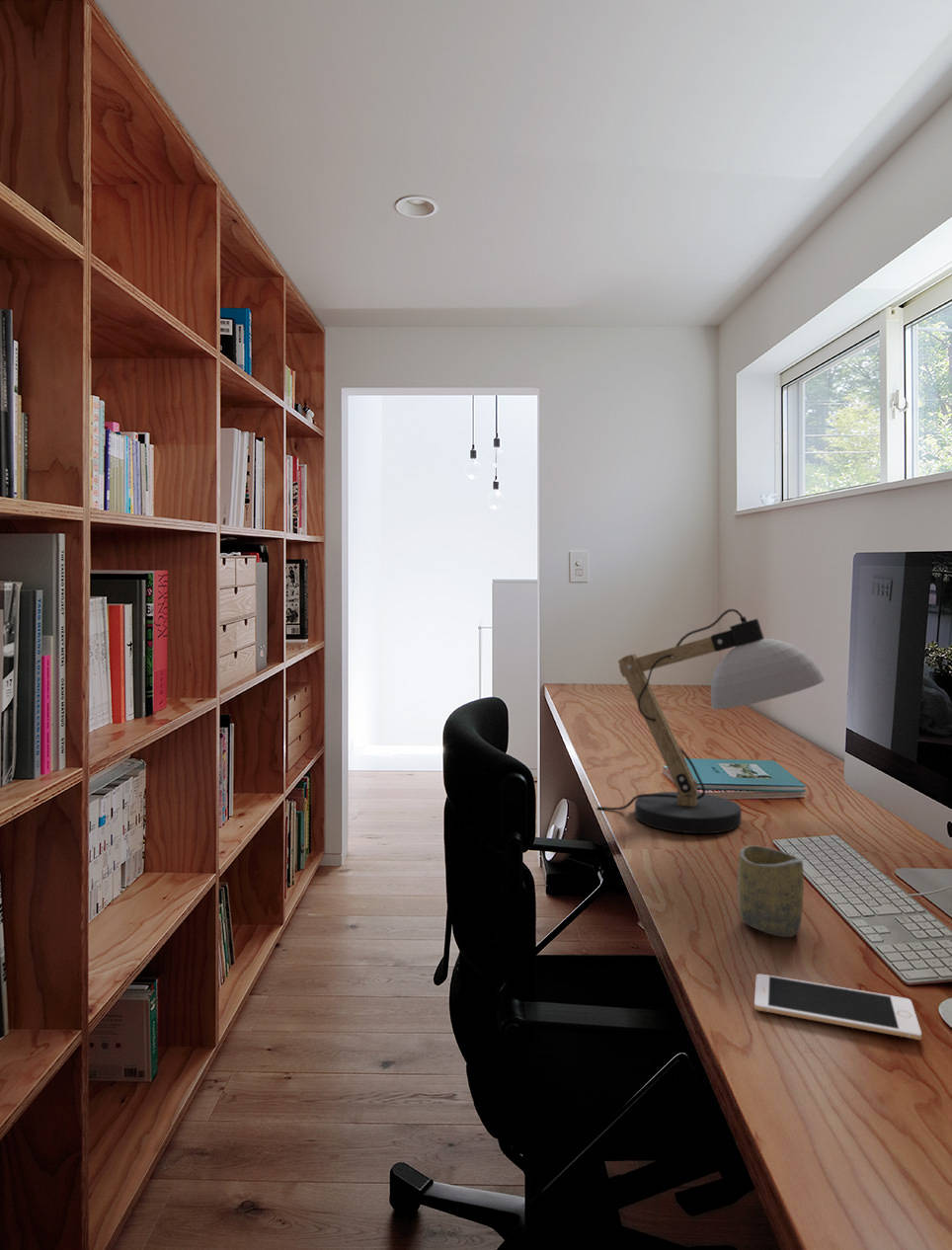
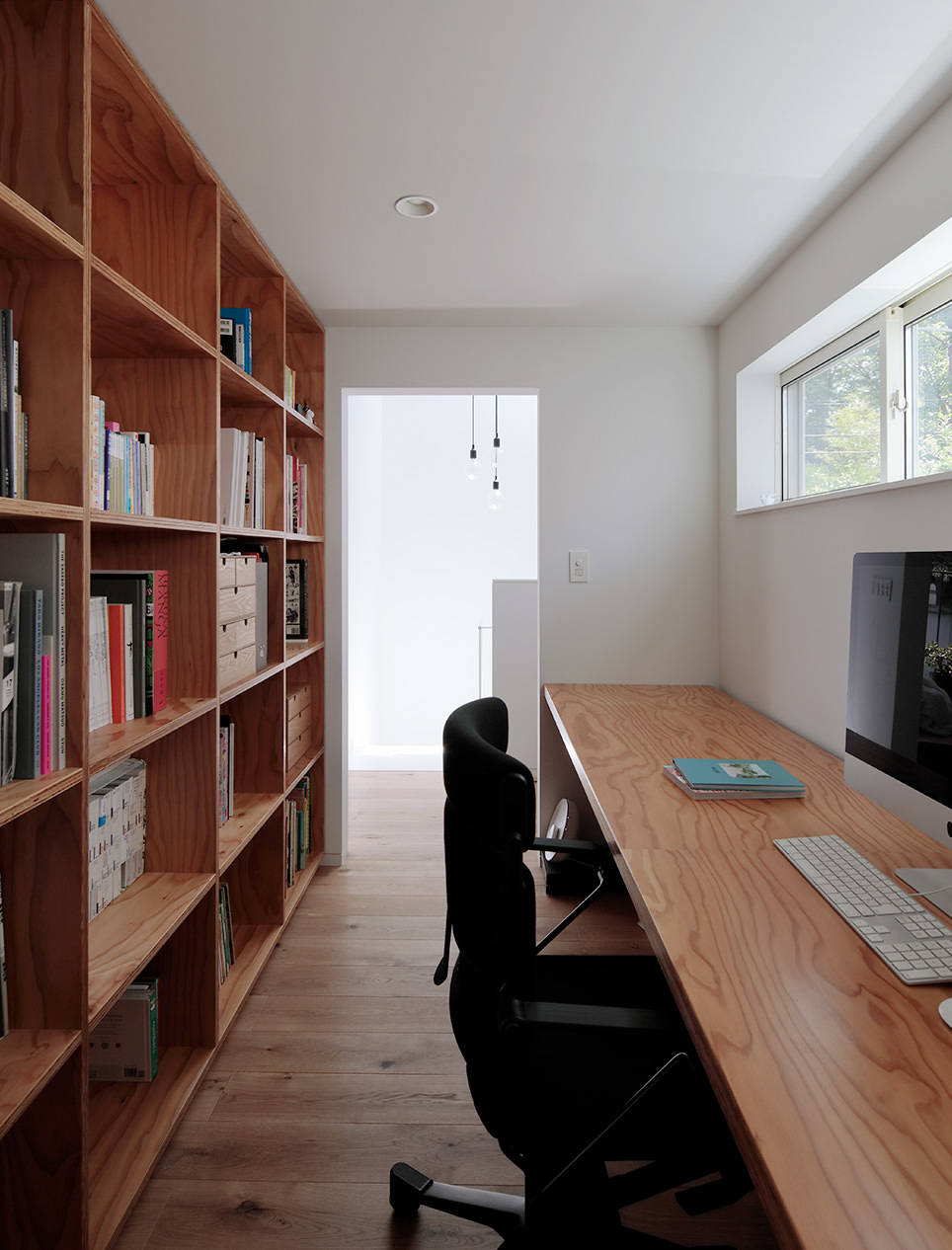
- cell phone (833, 1004)
- cup (769, 890)
- desk lamp (712, 708)
